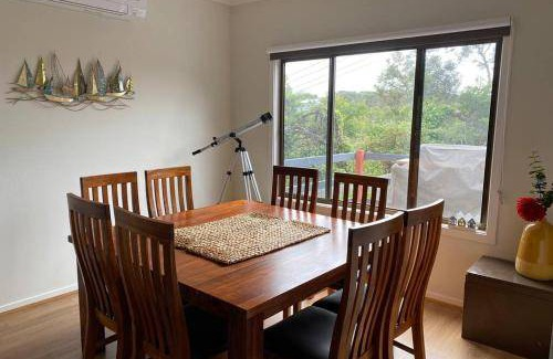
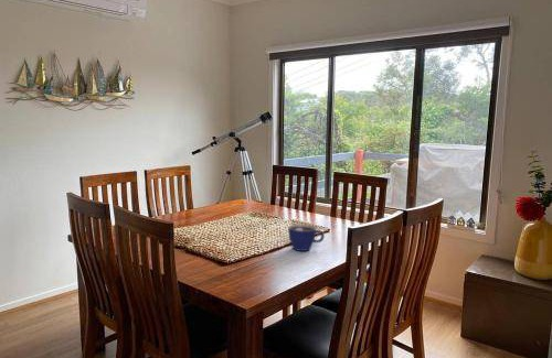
+ cup (306, 237)
